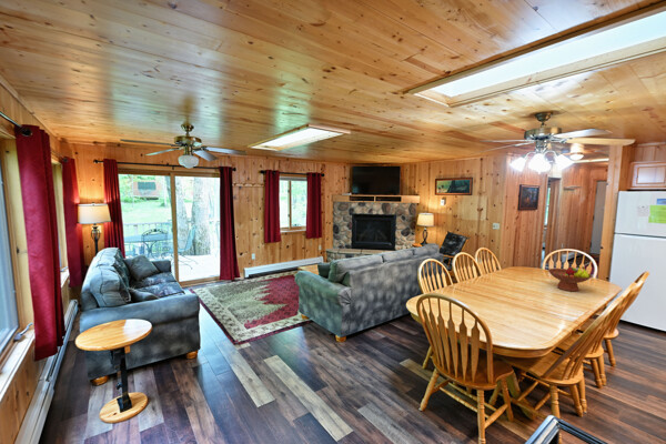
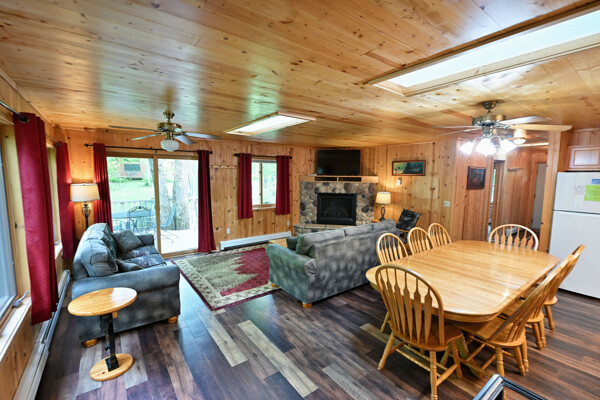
- fruit bowl (568, 278)
